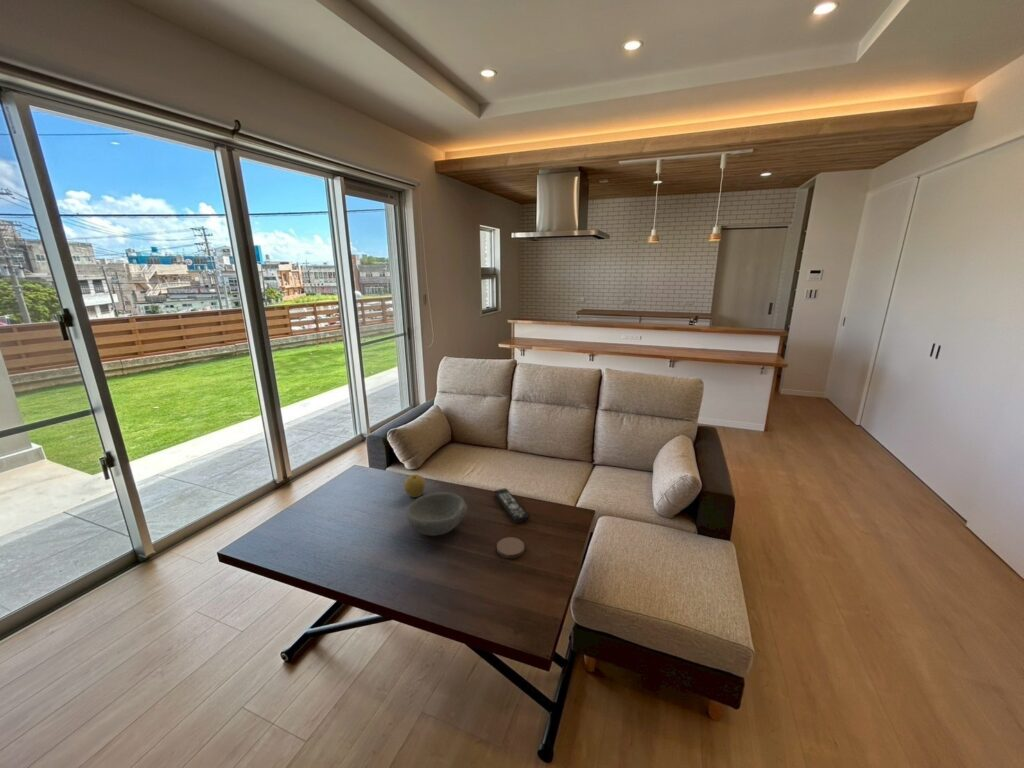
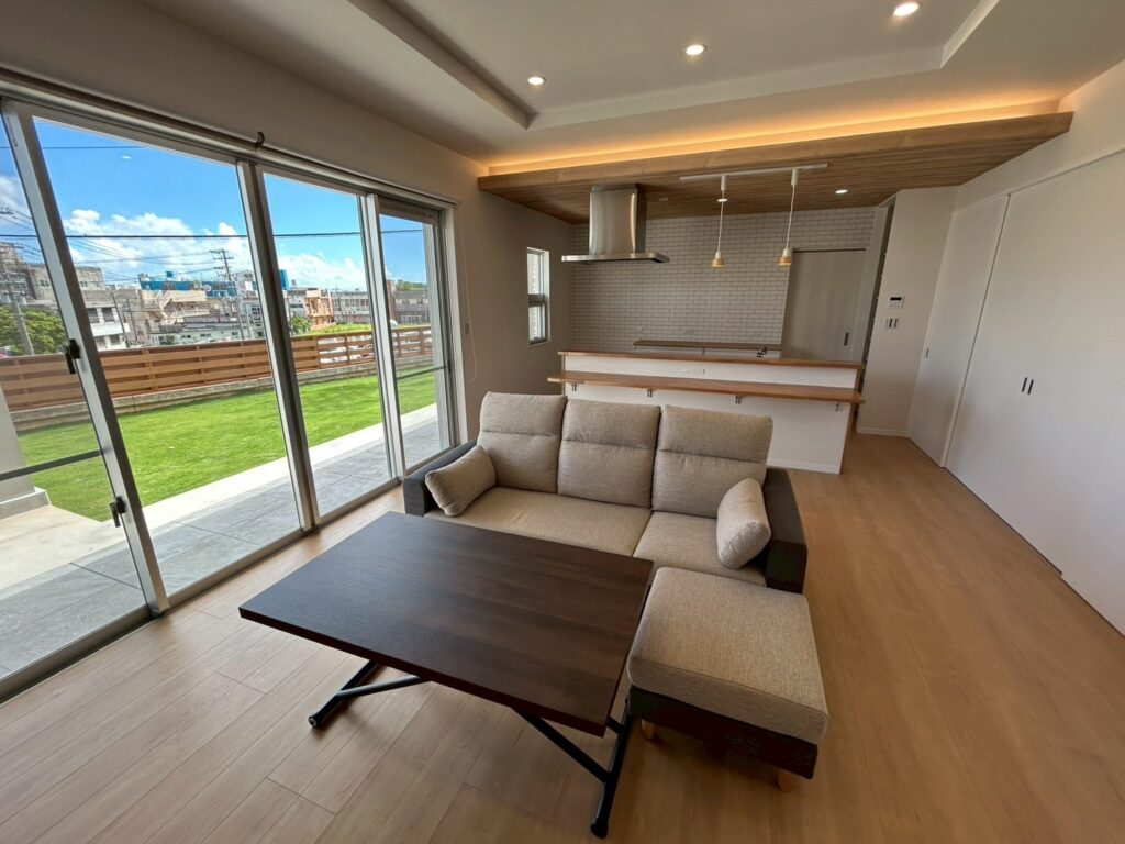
- coaster (510, 547)
- bowl (436, 516)
- remote control (510, 504)
- fruit (414, 485)
